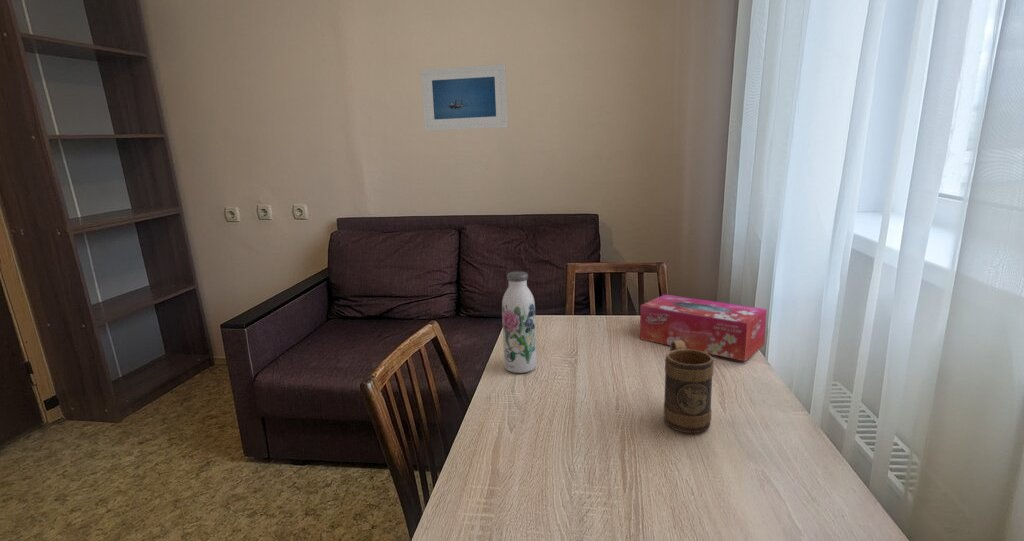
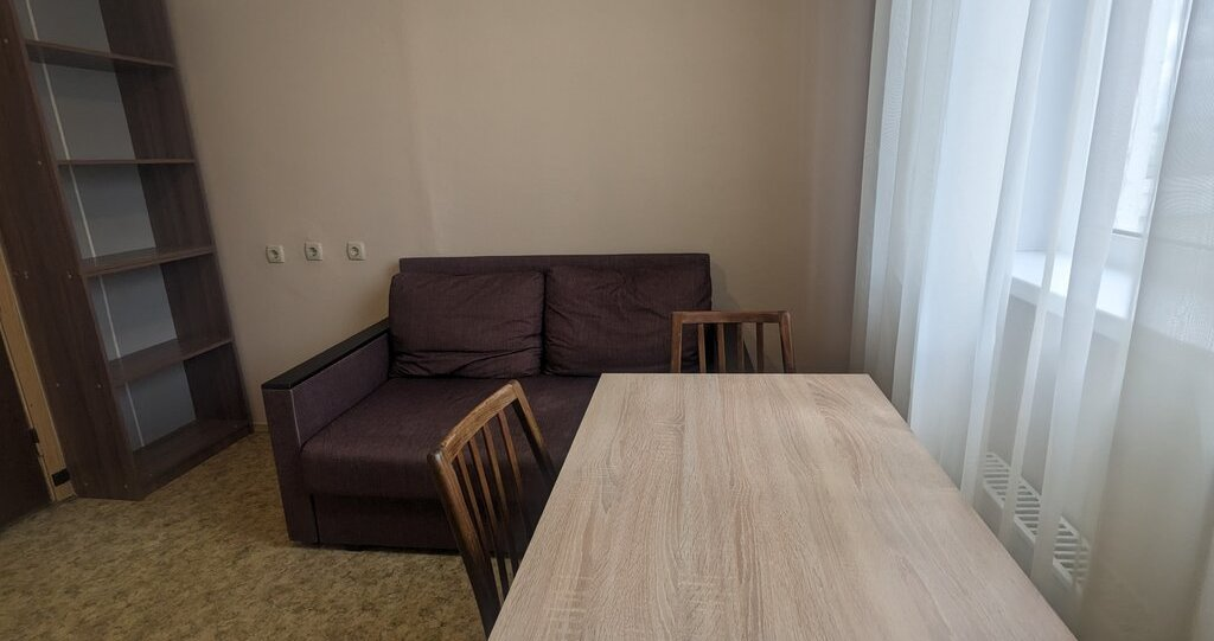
- water bottle (518, 320)
- tissue box (701, 324)
- mug (684, 382)
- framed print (464, 98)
